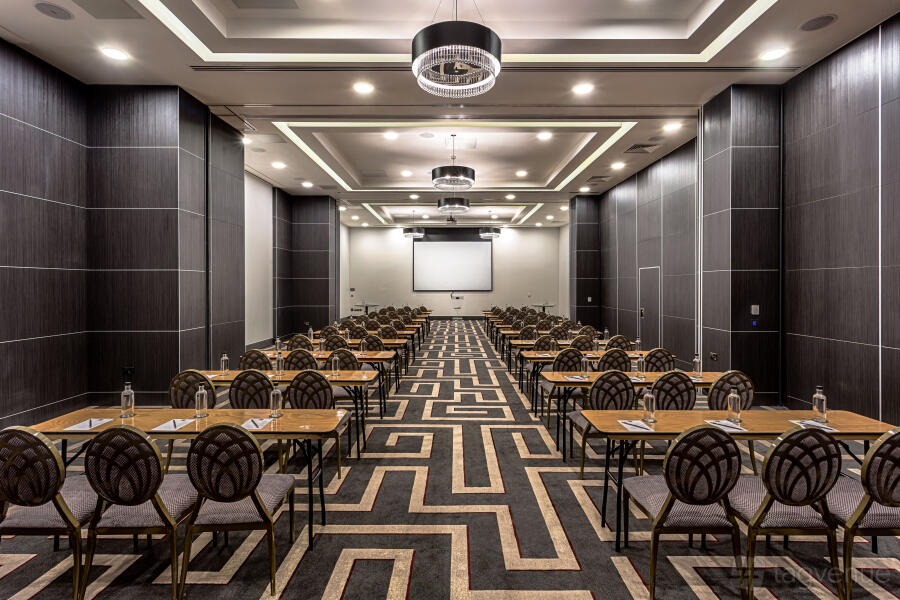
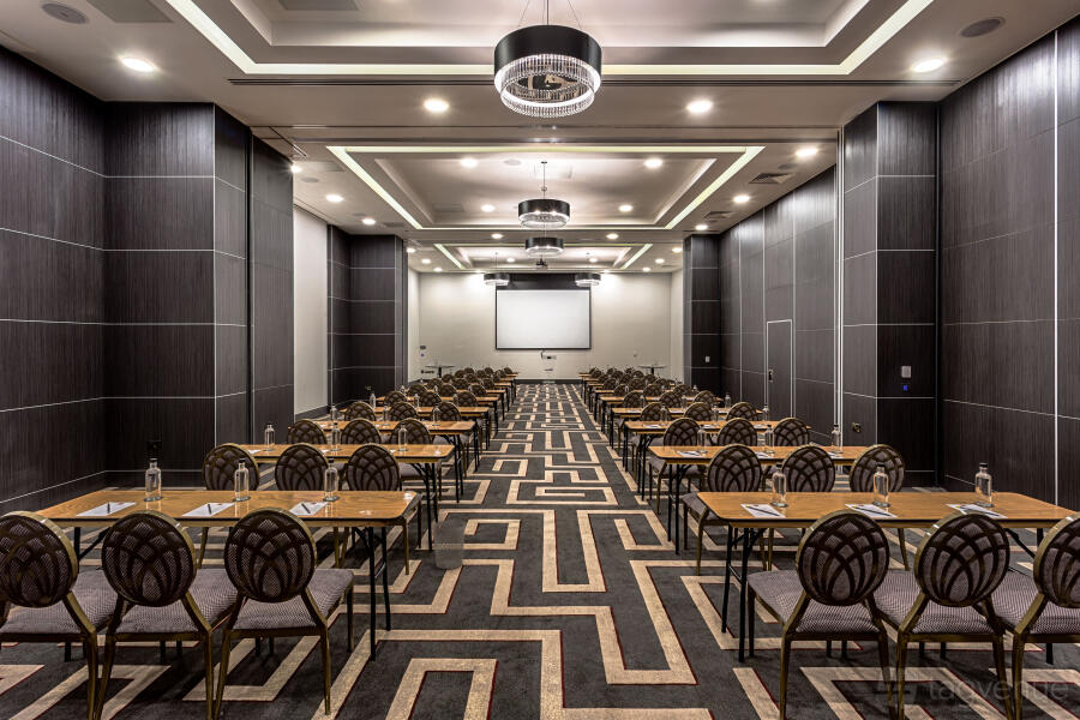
+ wastebasket (449, 544)
